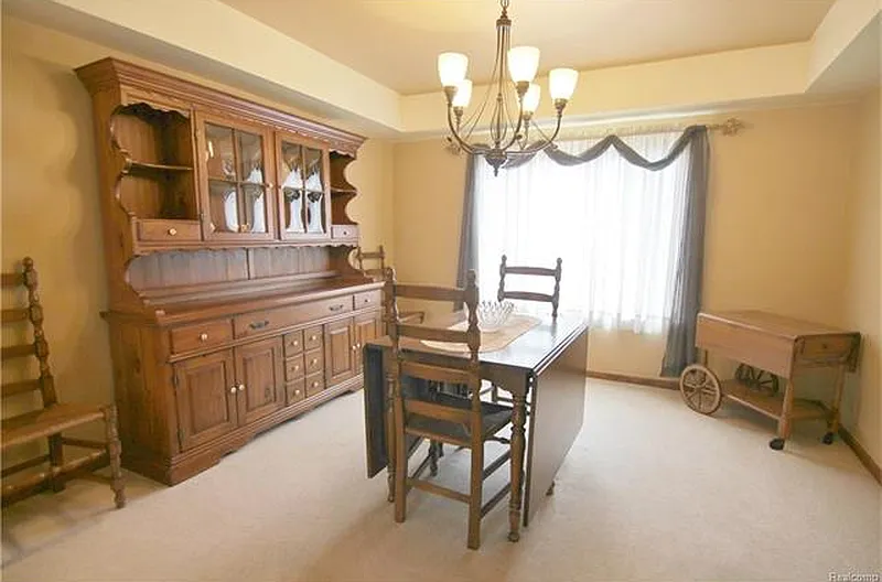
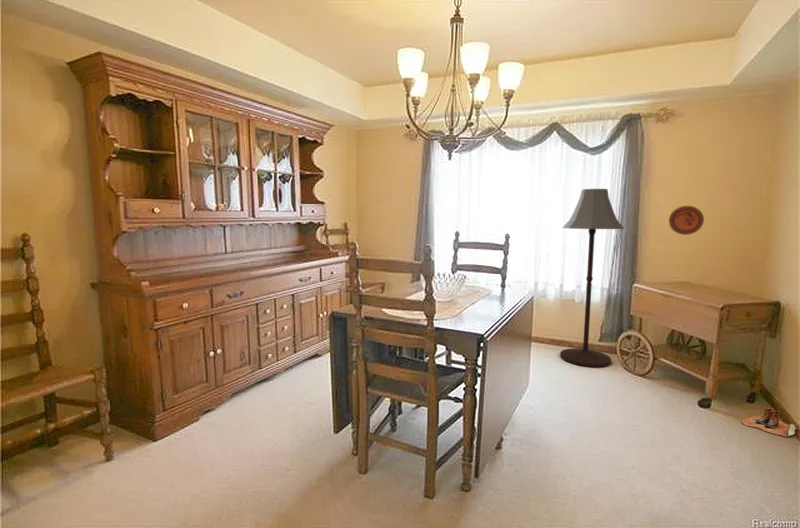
+ decorative plate (686, 220)
+ boots (770, 418)
+ floor lamp (589, 276)
